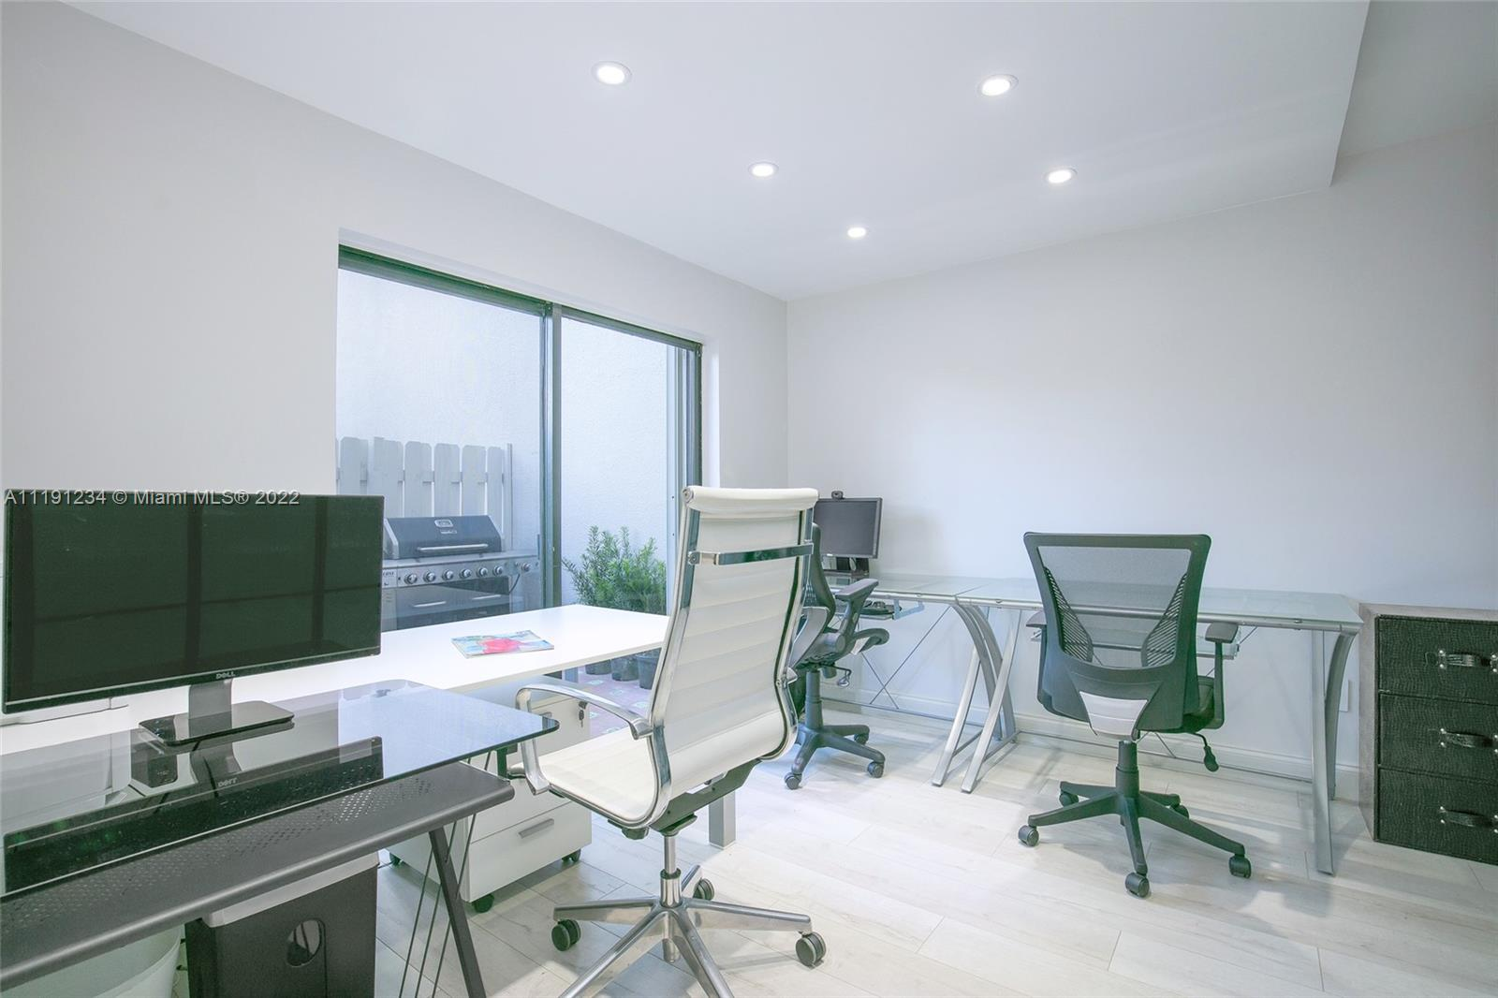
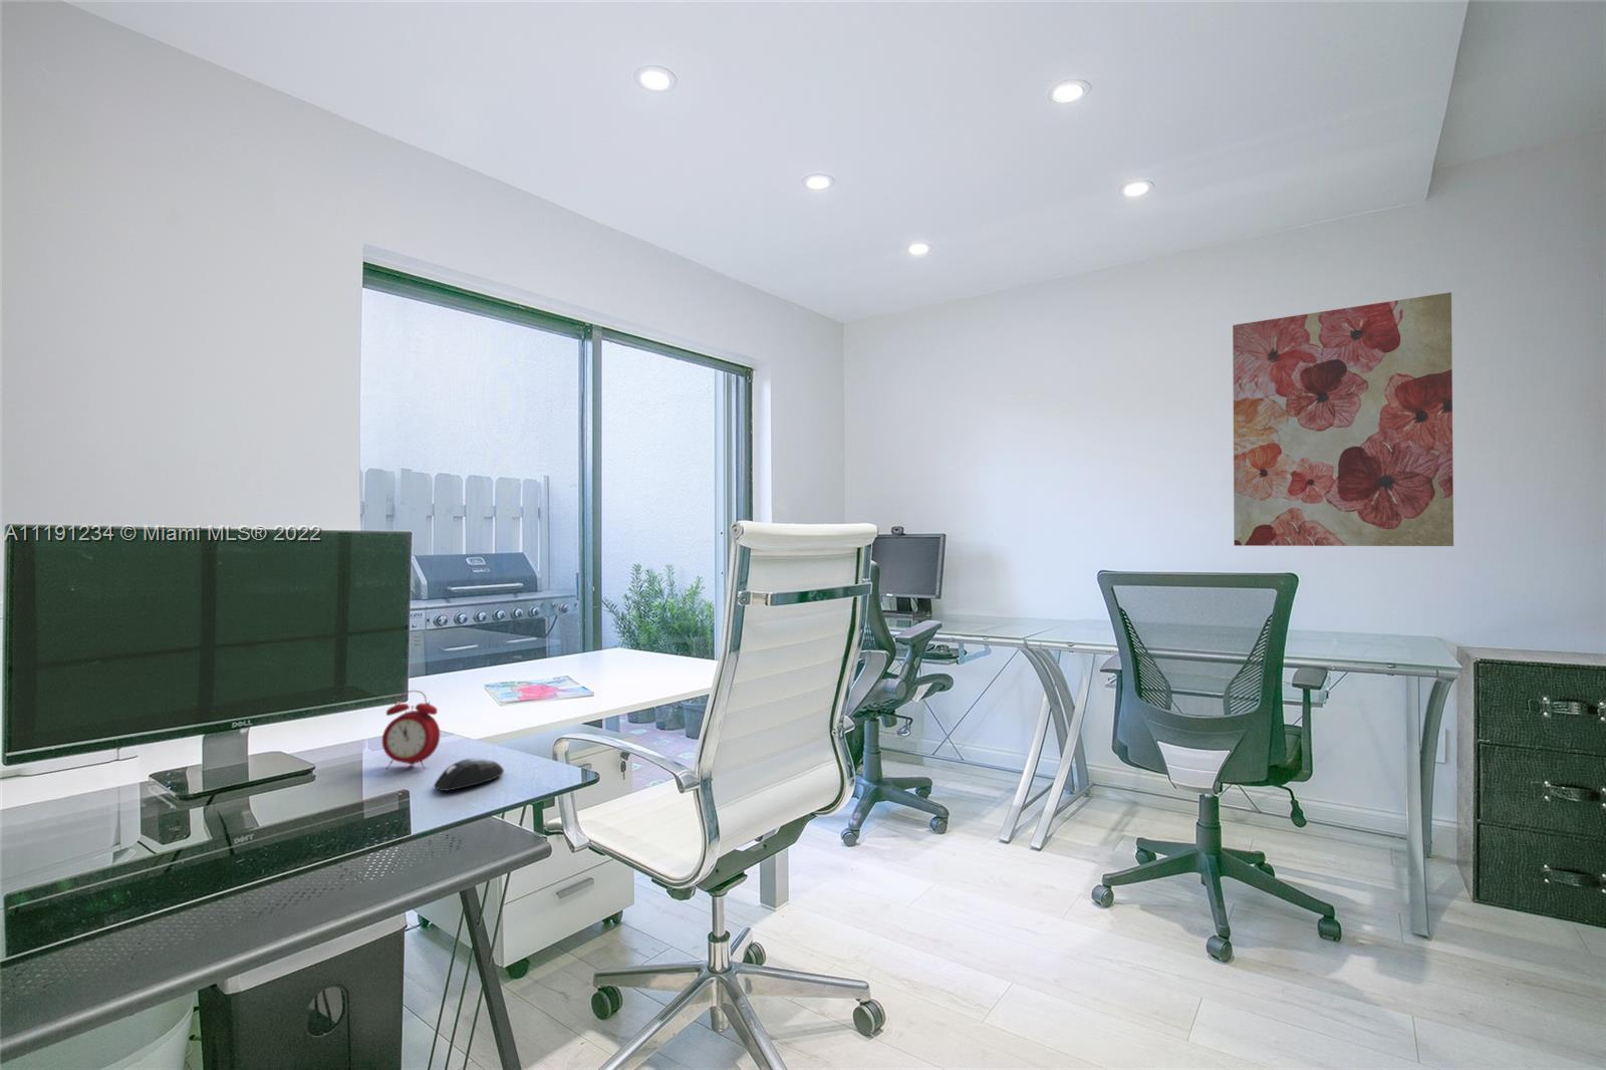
+ mouse (470, 770)
+ wall art (1335, 428)
+ alarm clock (410, 728)
